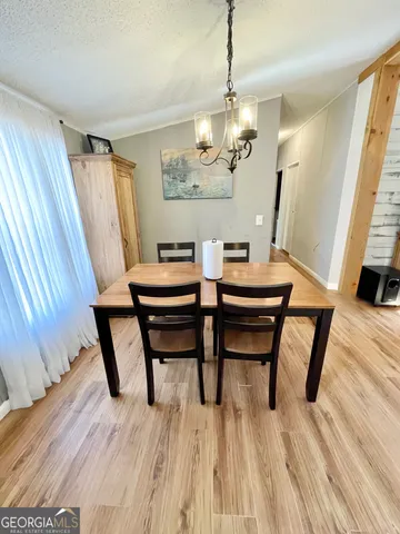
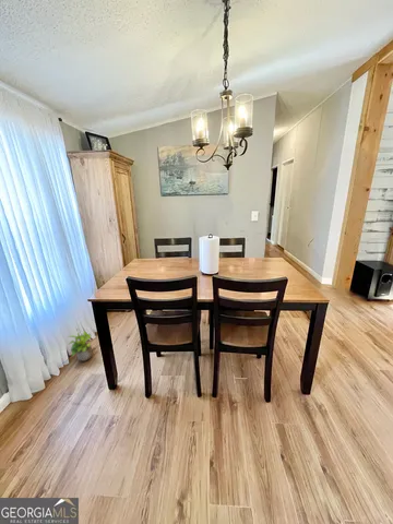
+ potted plant (81, 346)
